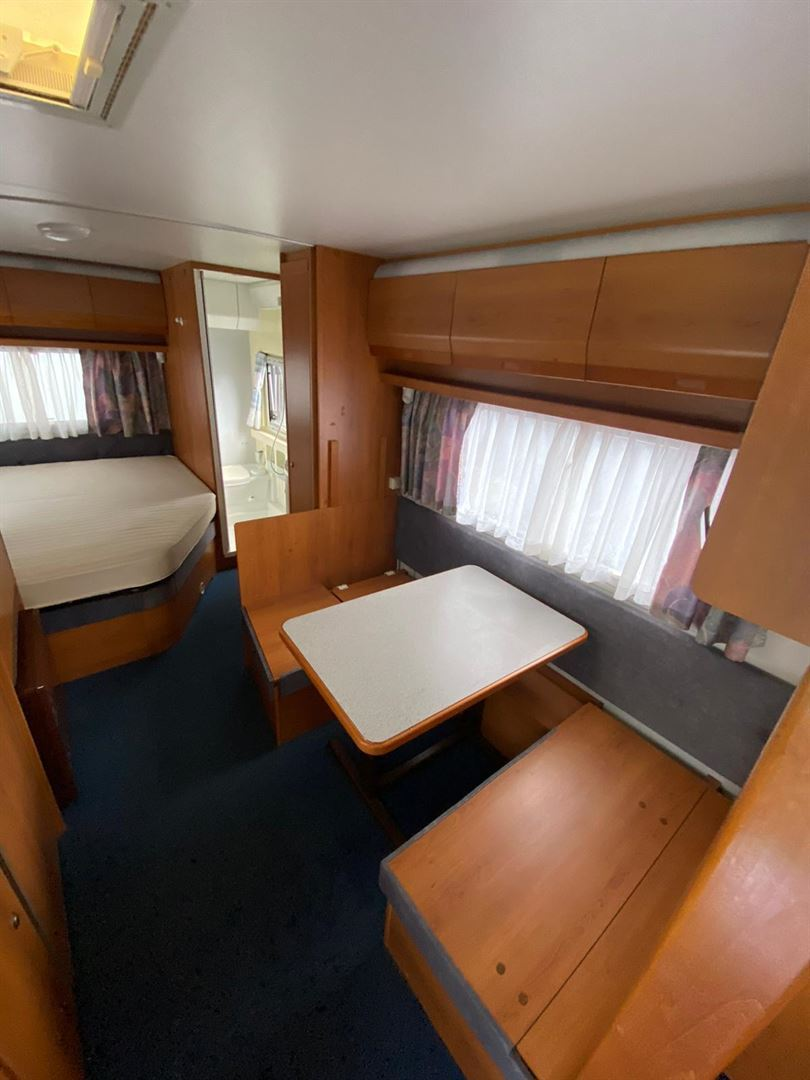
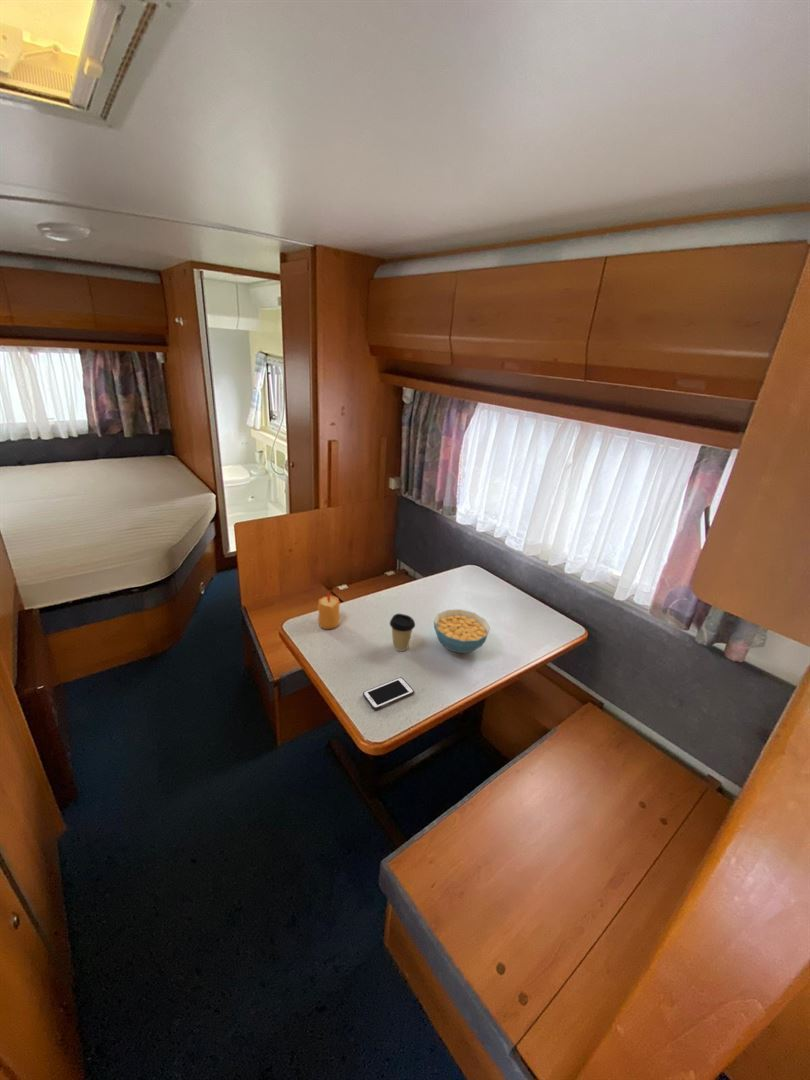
+ cell phone (388, 692)
+ candle (328, 607)
+ cereal bowl (460, 635)
+ coffee cup (401, 633)
